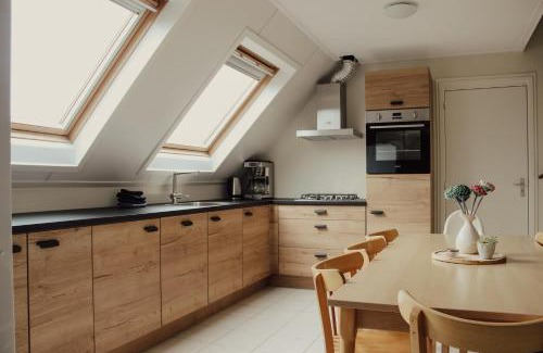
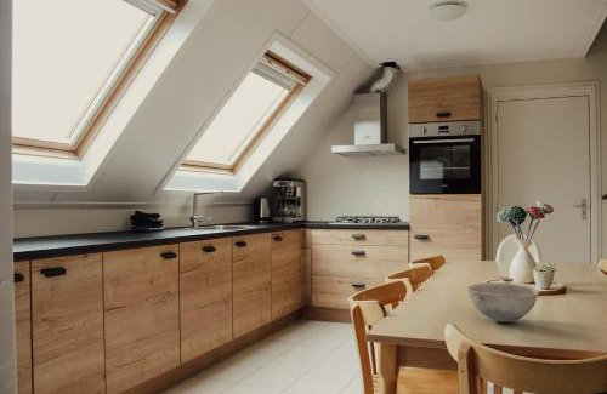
+ bowl (503, 304)
